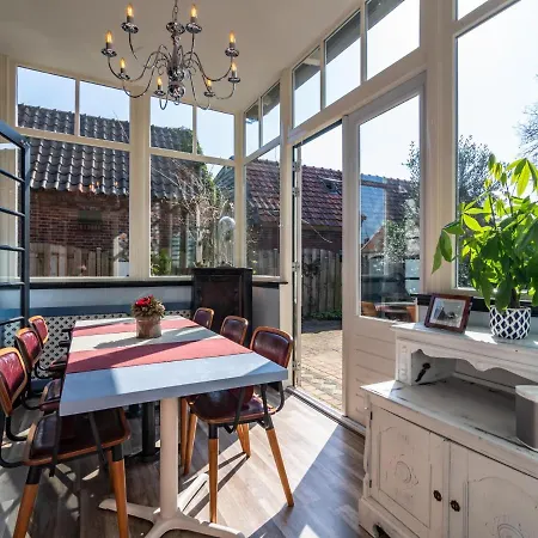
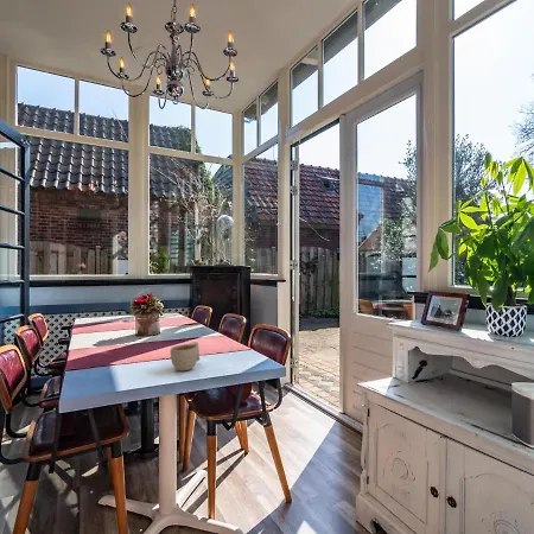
+ cup (187, 356)
